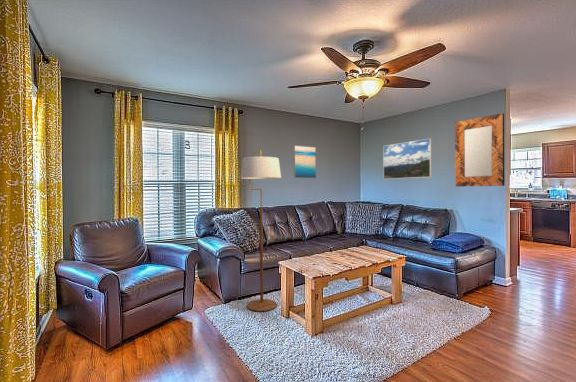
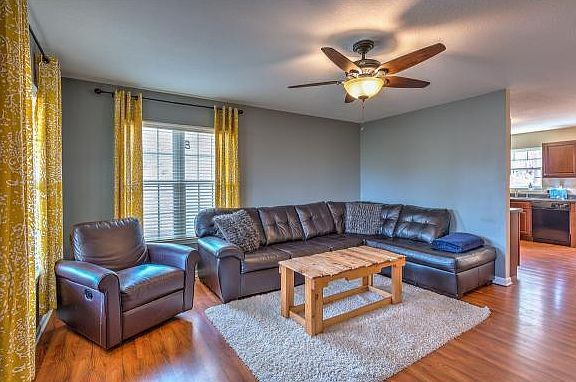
- wall art (305, 162)
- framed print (405, 160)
- floor lamp (260, 227)
- home mirror (478, 152)
